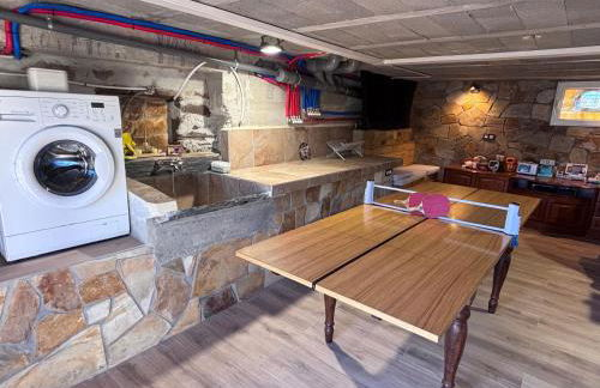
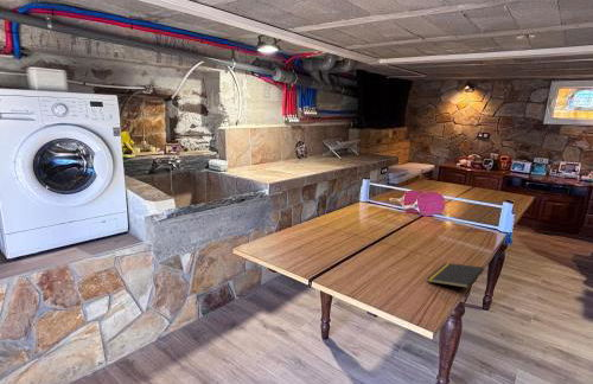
+ notepad (455, 274)
